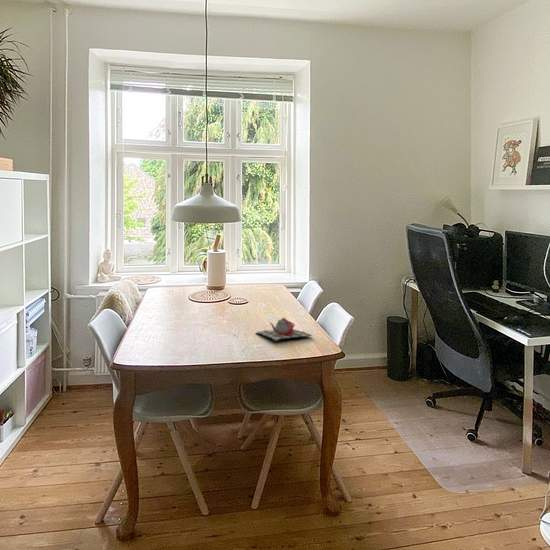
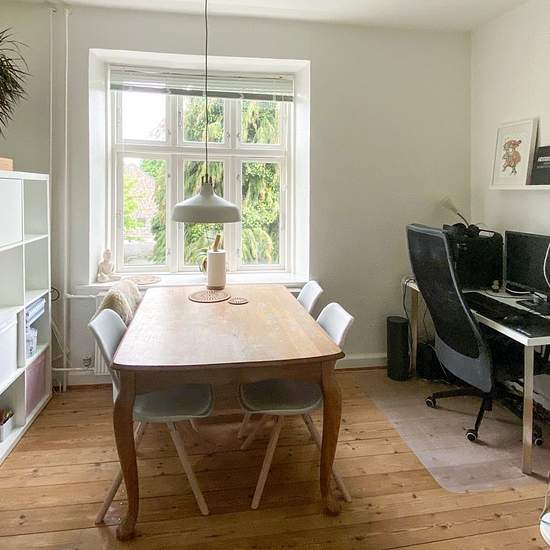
- teapot (283, 326)
